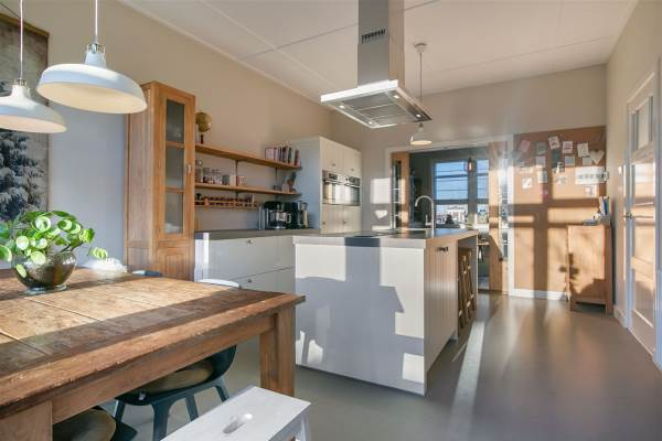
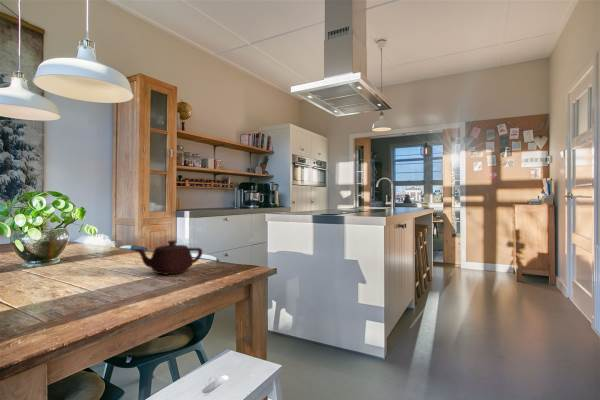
+ teapot (169, 256)
